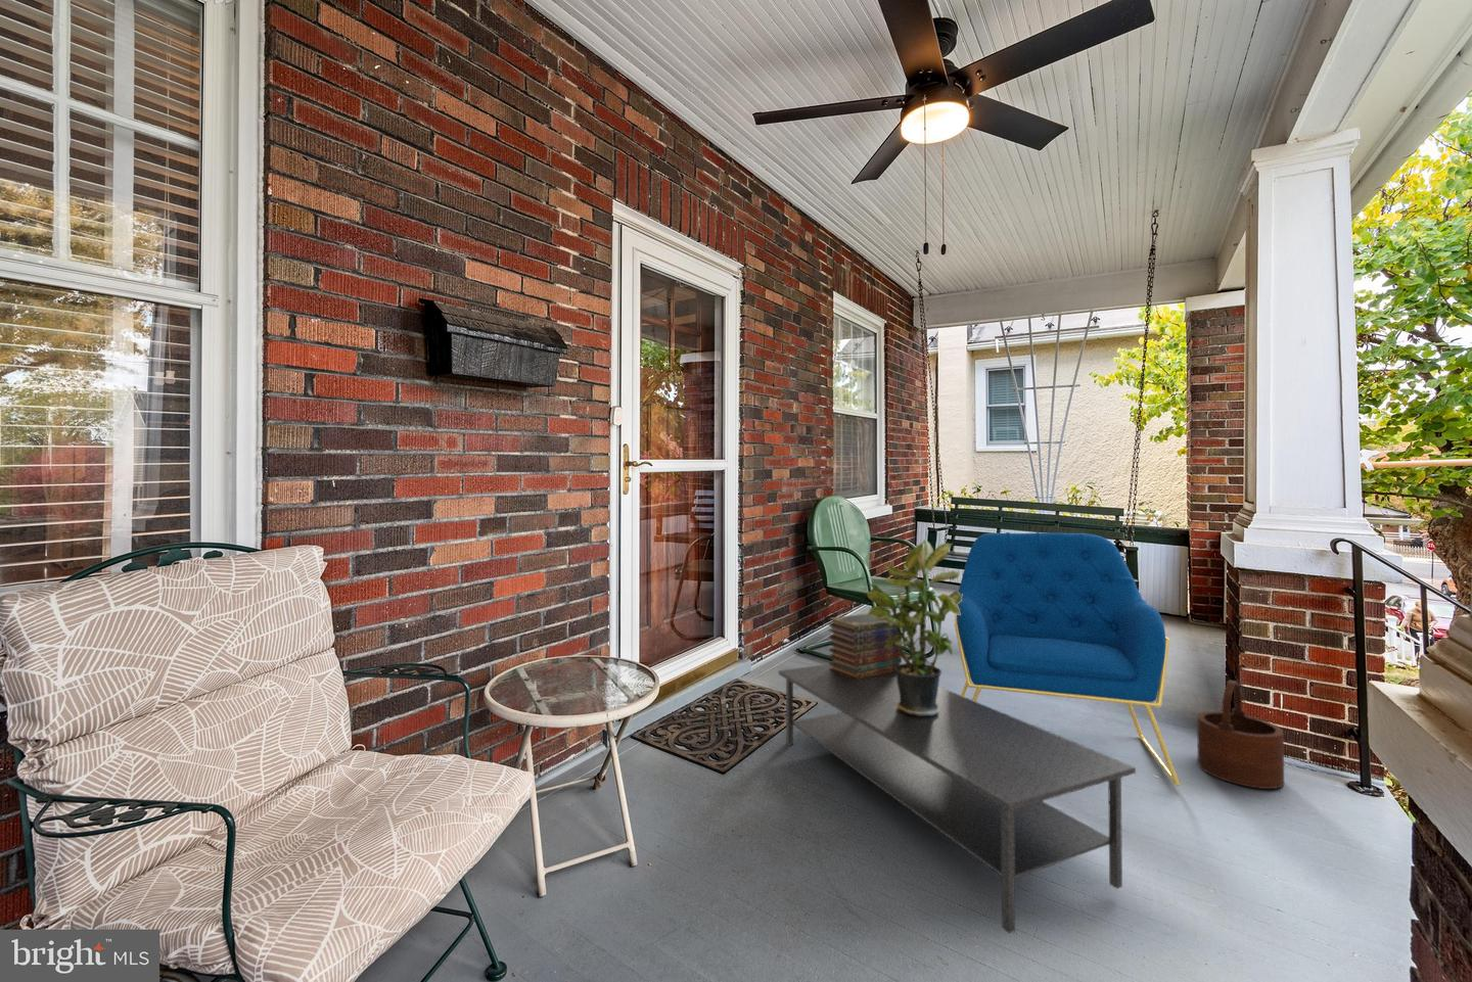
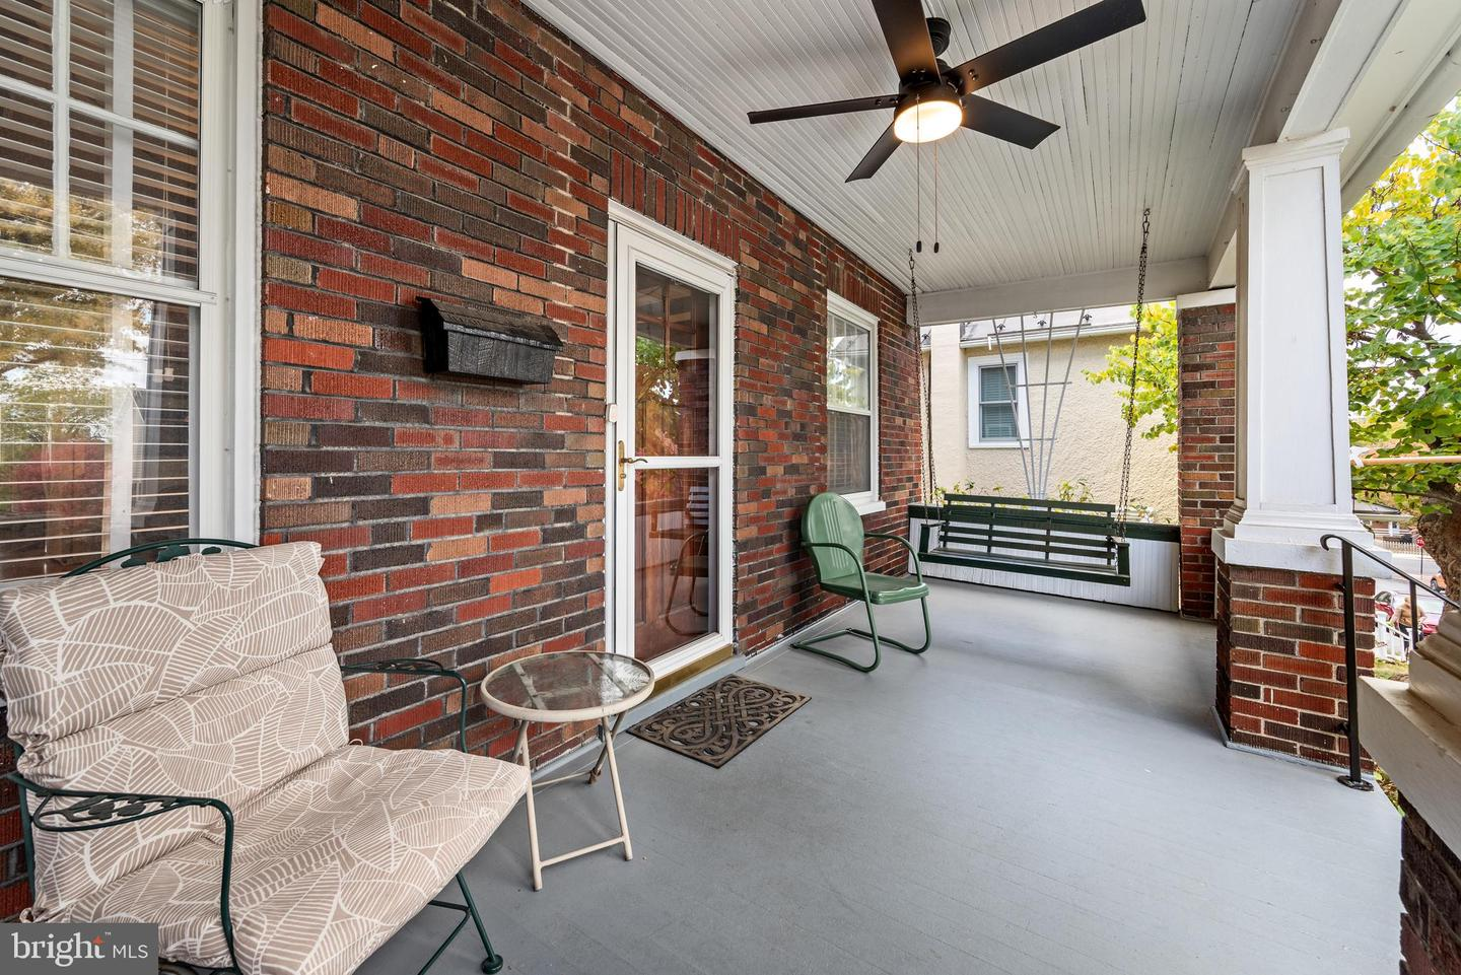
- book stack (865, 642)
- armchair (1050, 640)
- coffee table (918, 755)
- potted plant (914, 623)
- wooden bucket (1237, 728)
